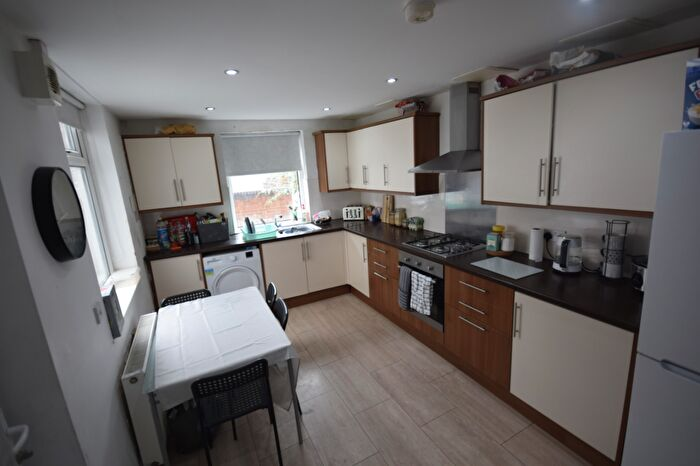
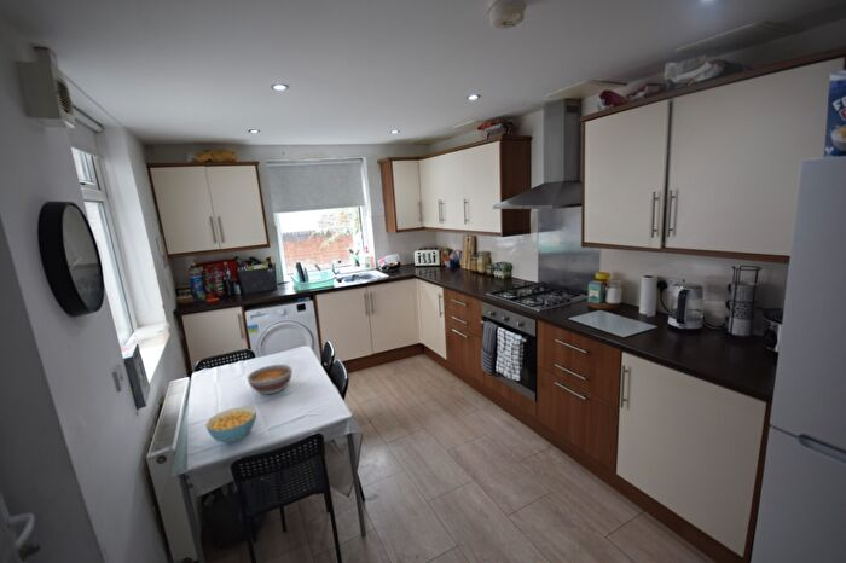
+ cereal bowl (232, 428)
+ bowl (271, 381)
